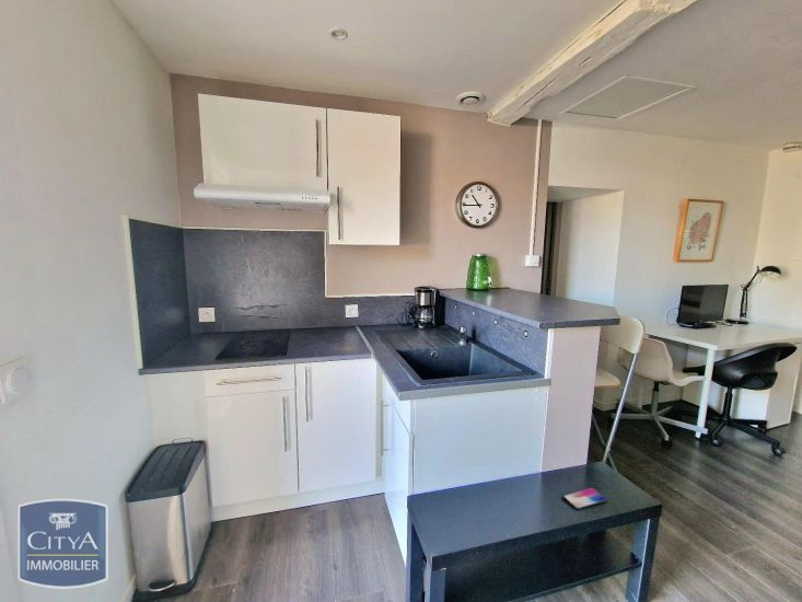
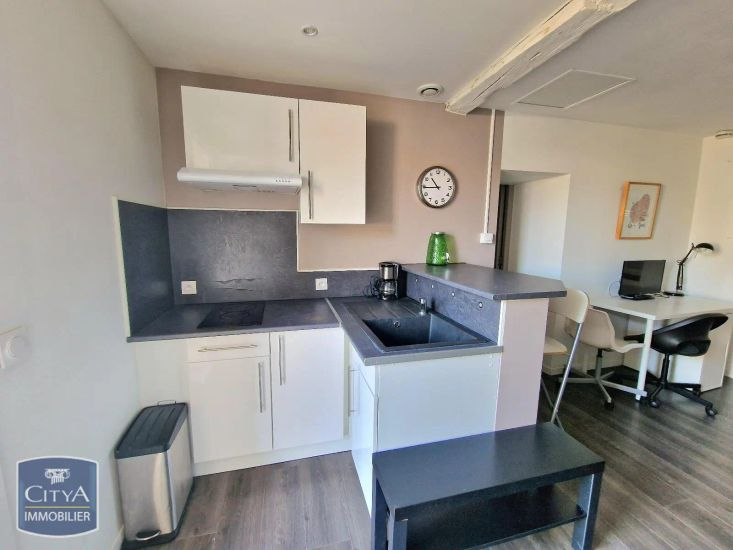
- smartphone (584, 498)
